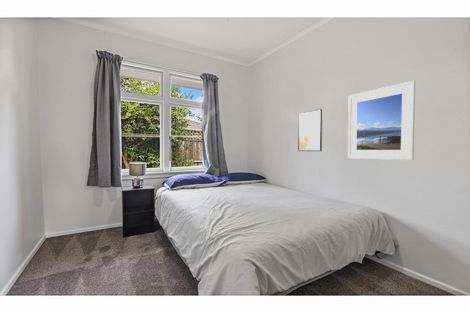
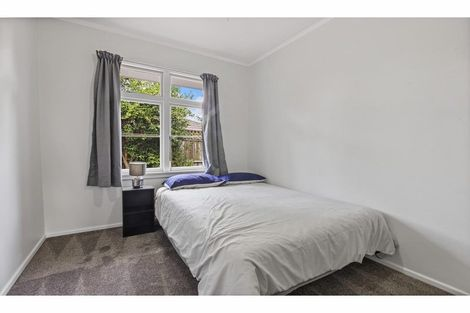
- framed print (377, 124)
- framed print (309, 131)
